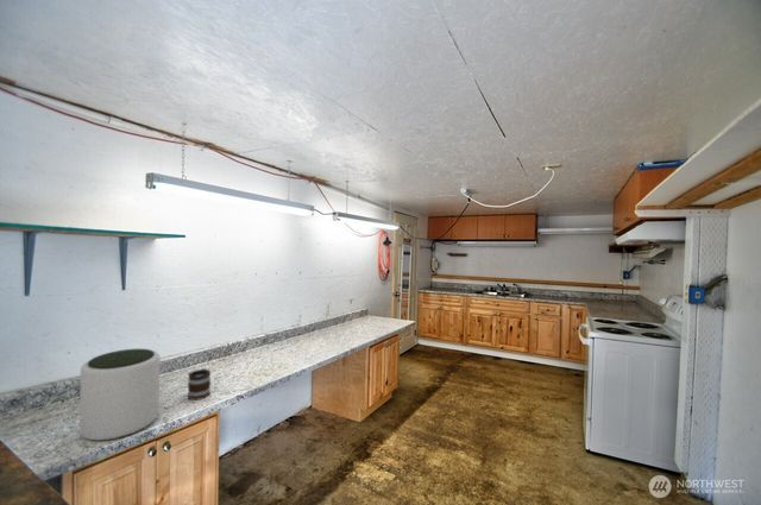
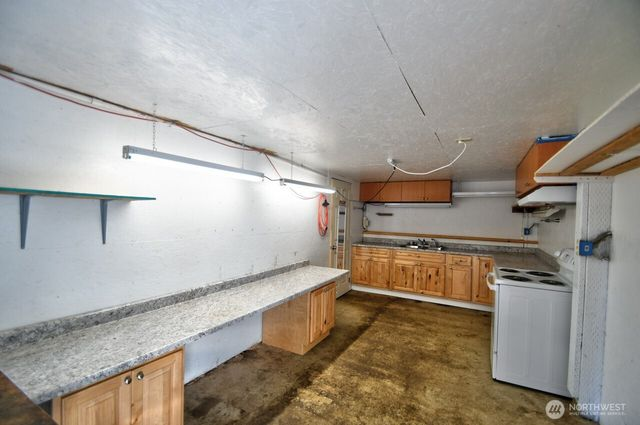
- plant pot (121, 390)
- mug (200, 381)
